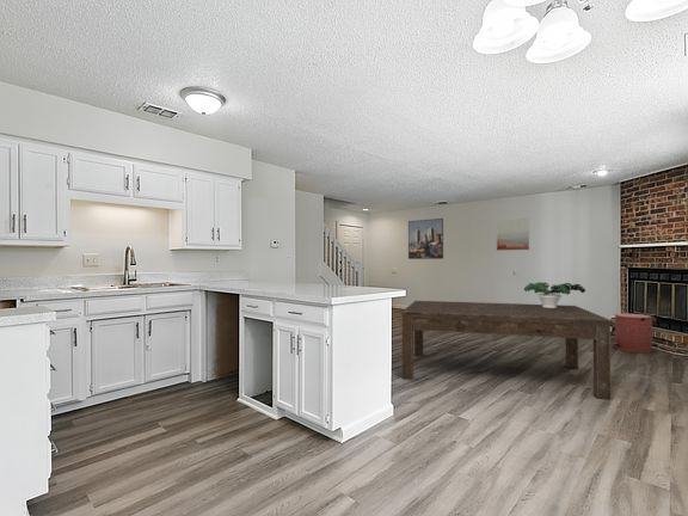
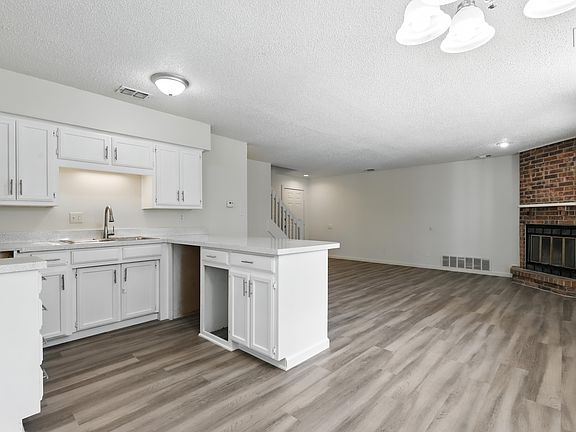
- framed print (424, 239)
- dining table (493, 333)
- potted plant (554, 295)
- wall art (511, 234)
- trash can (632, 332)
